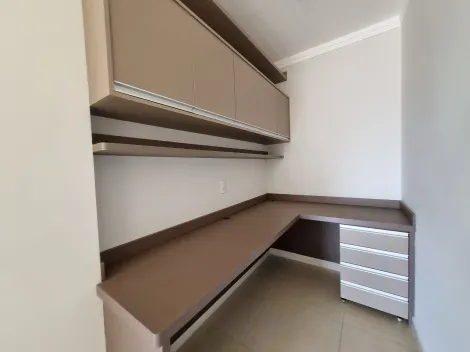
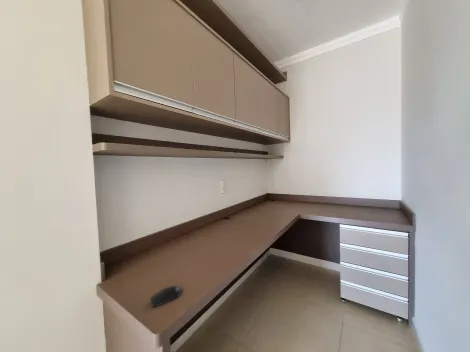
+ computer mouse (165, 294)
